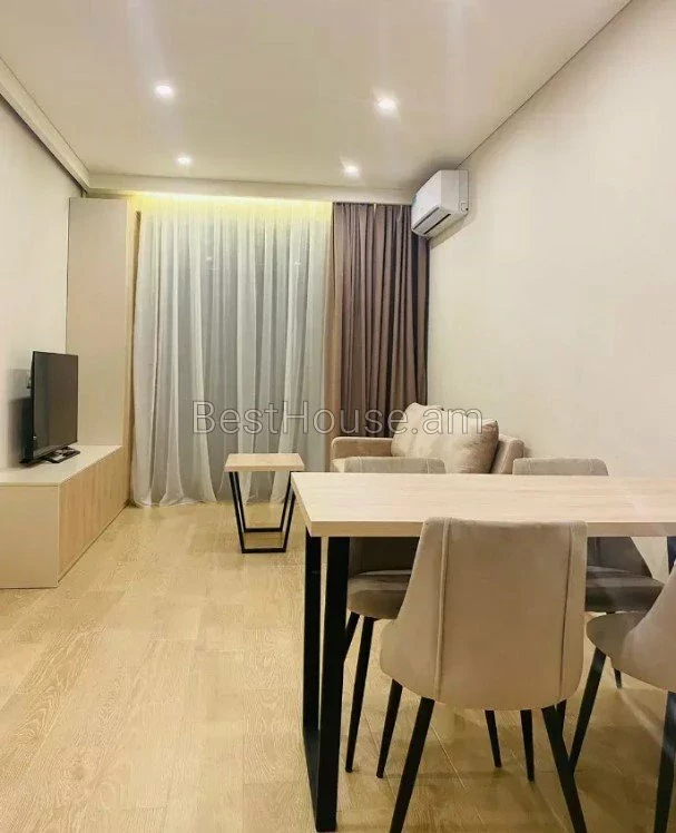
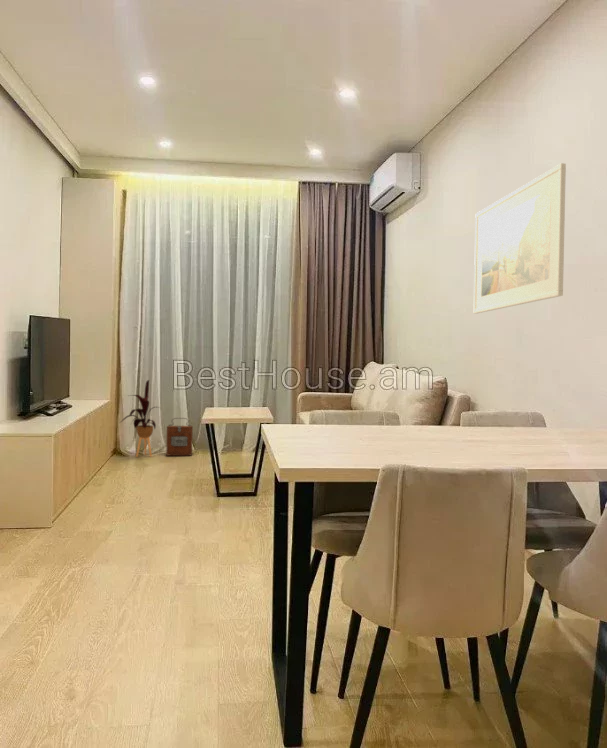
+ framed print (513, 249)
+ lantern (180, 435)
+ house plant (141, 417)
